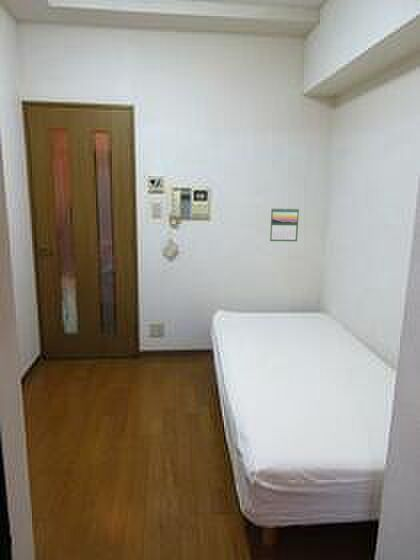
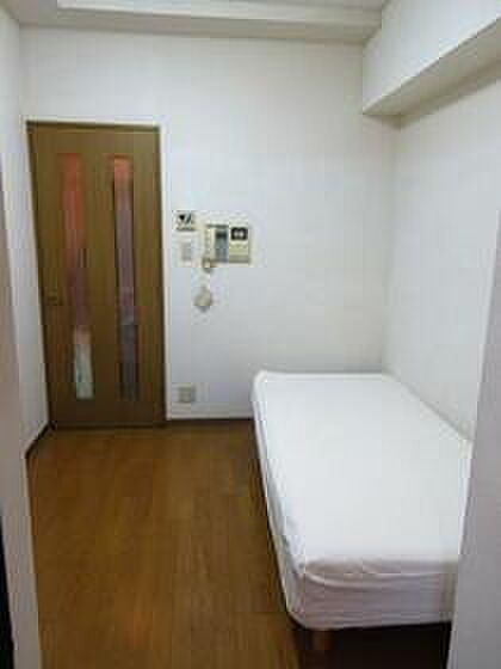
- calendar (284, 224)
